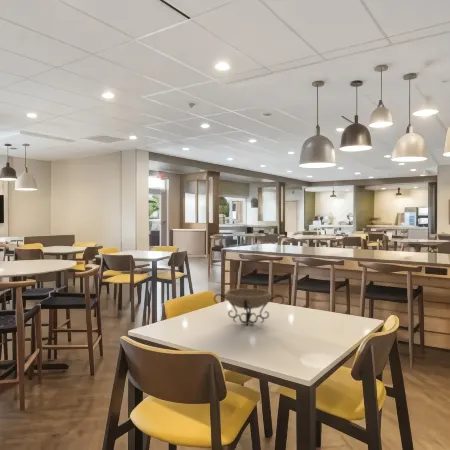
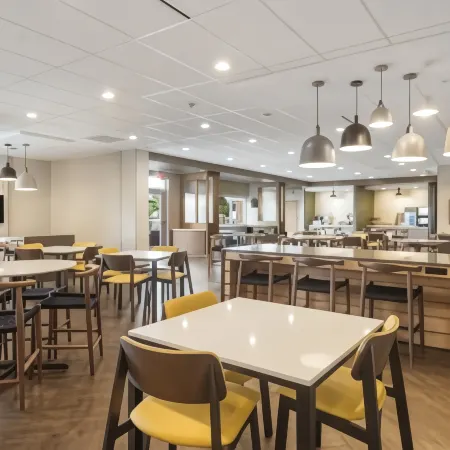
- decorative bowl (248, 307)
